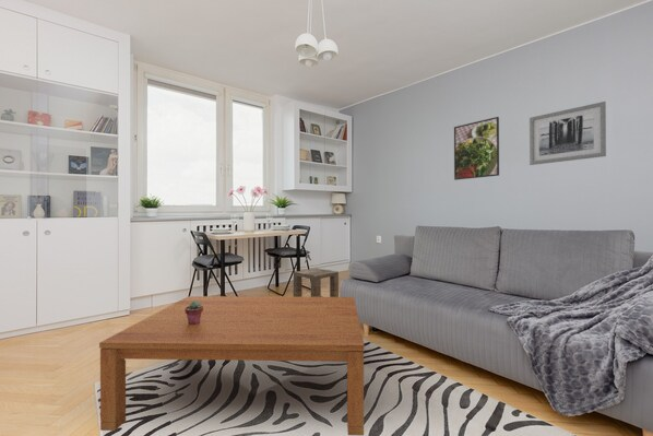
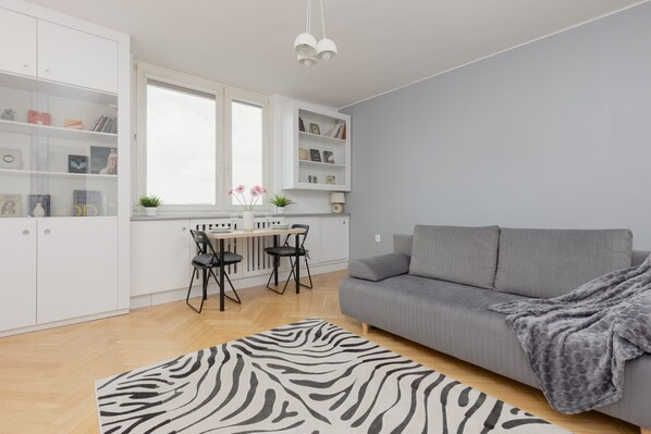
- coffee table (254, 349)
- wall art (565, 135)
- side table (316, 296)
- potted succulent (193, 311)
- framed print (475, 150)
